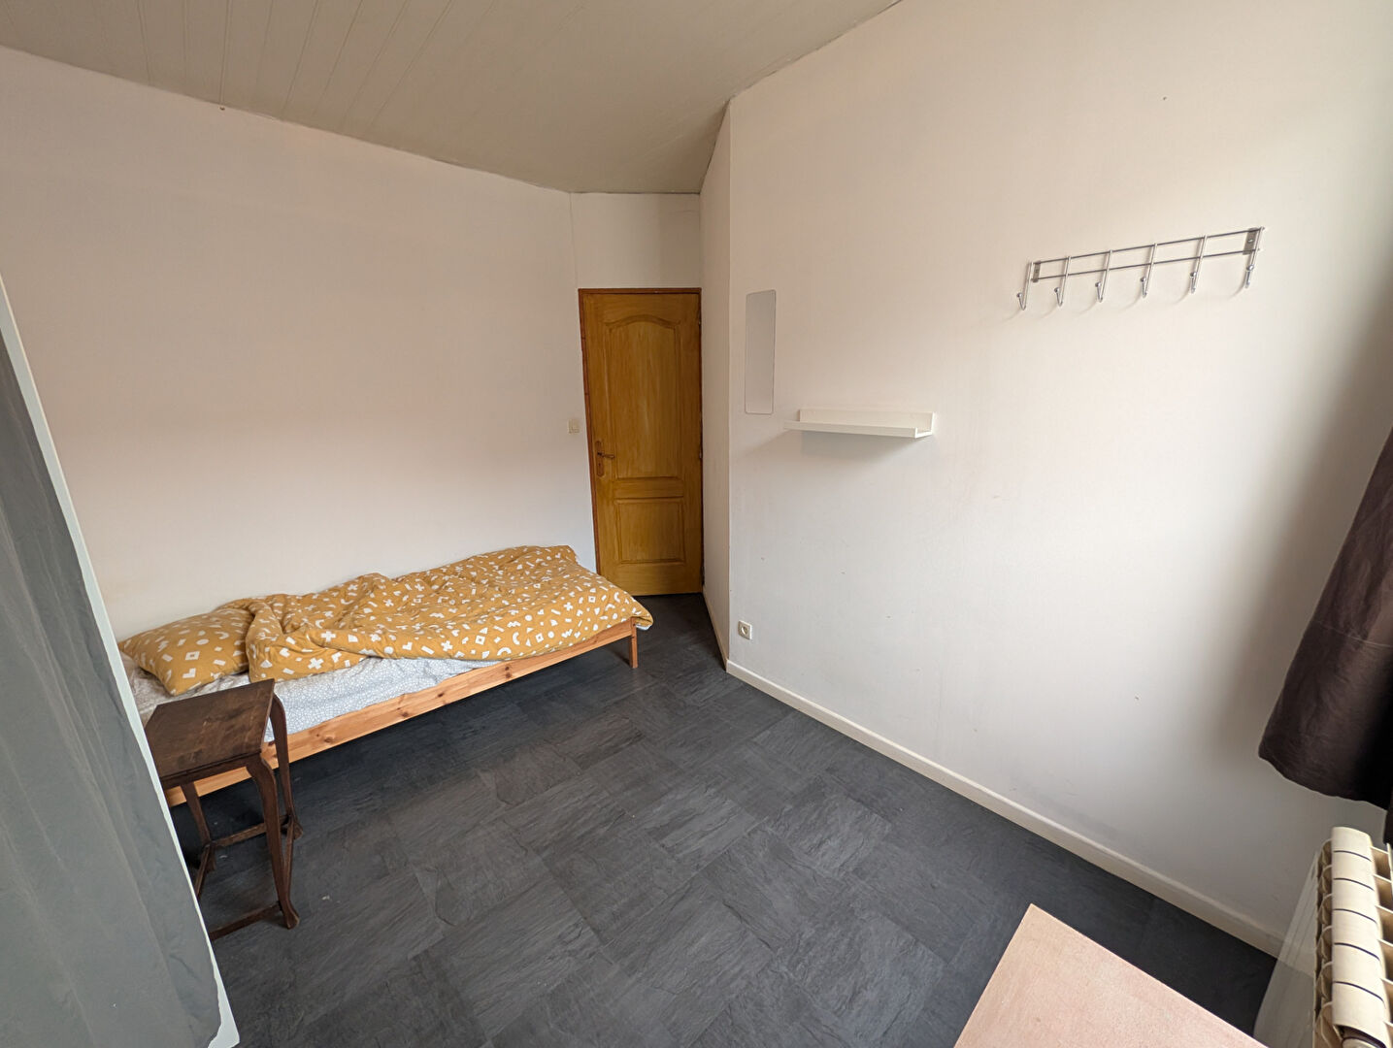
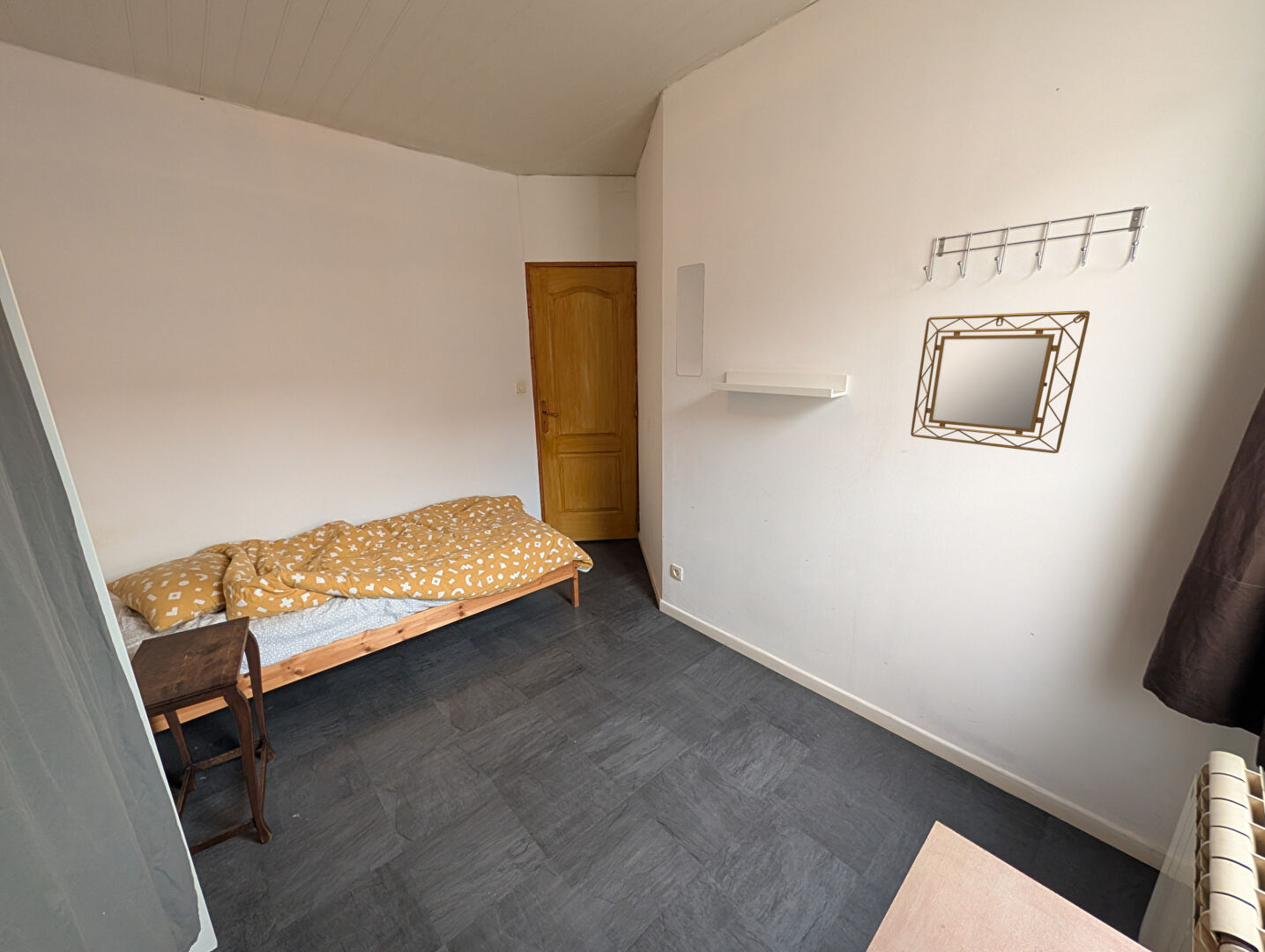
+ home mirror (987, 382)
